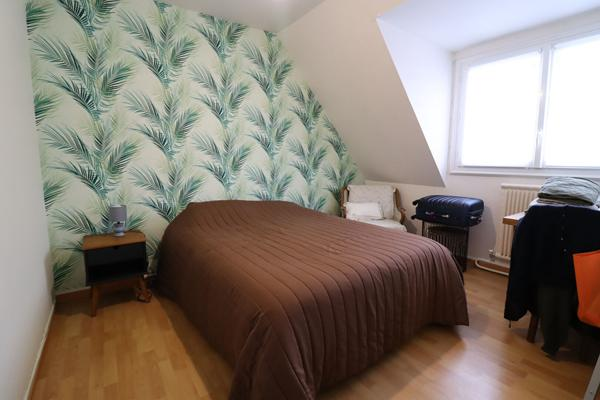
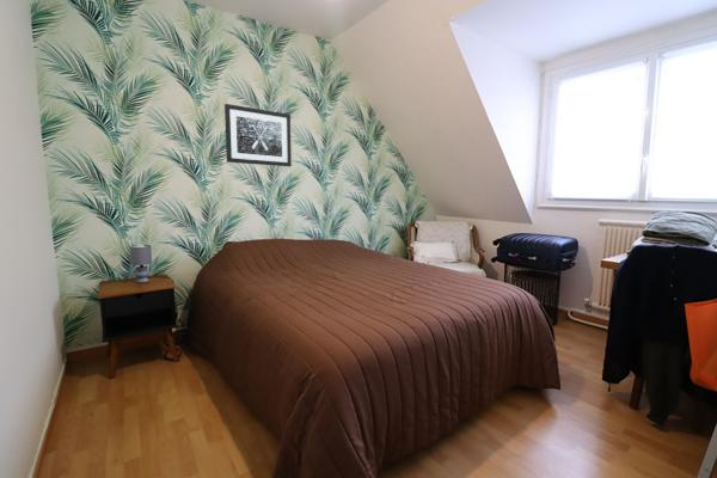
+ wall art (259, 136)
